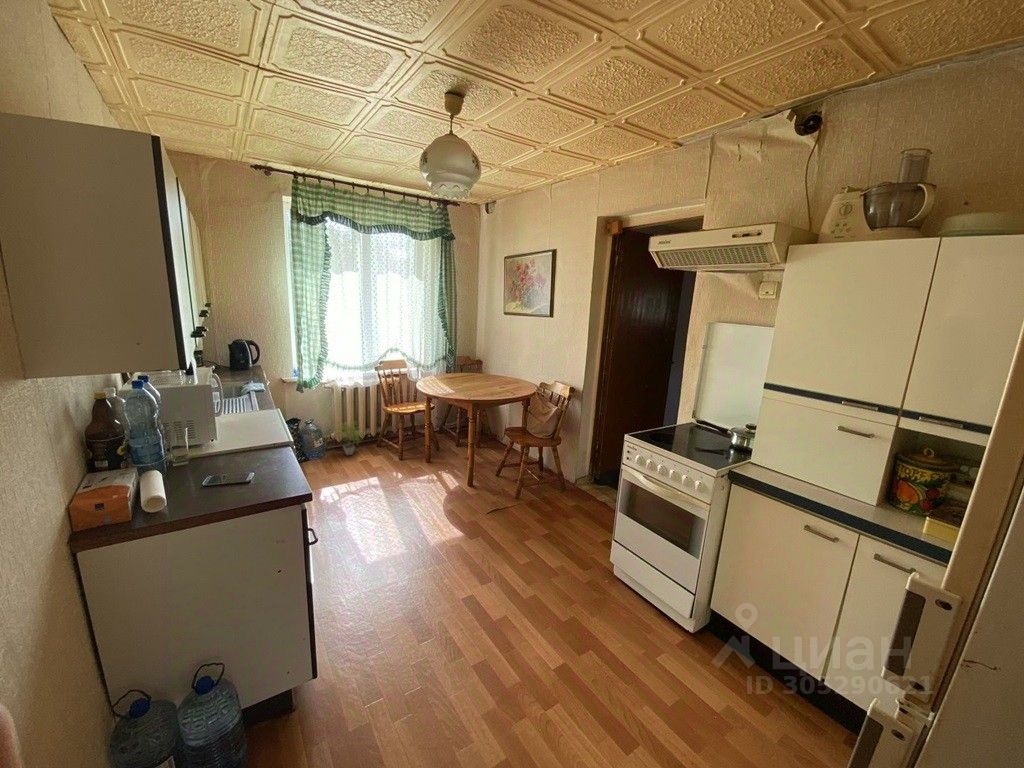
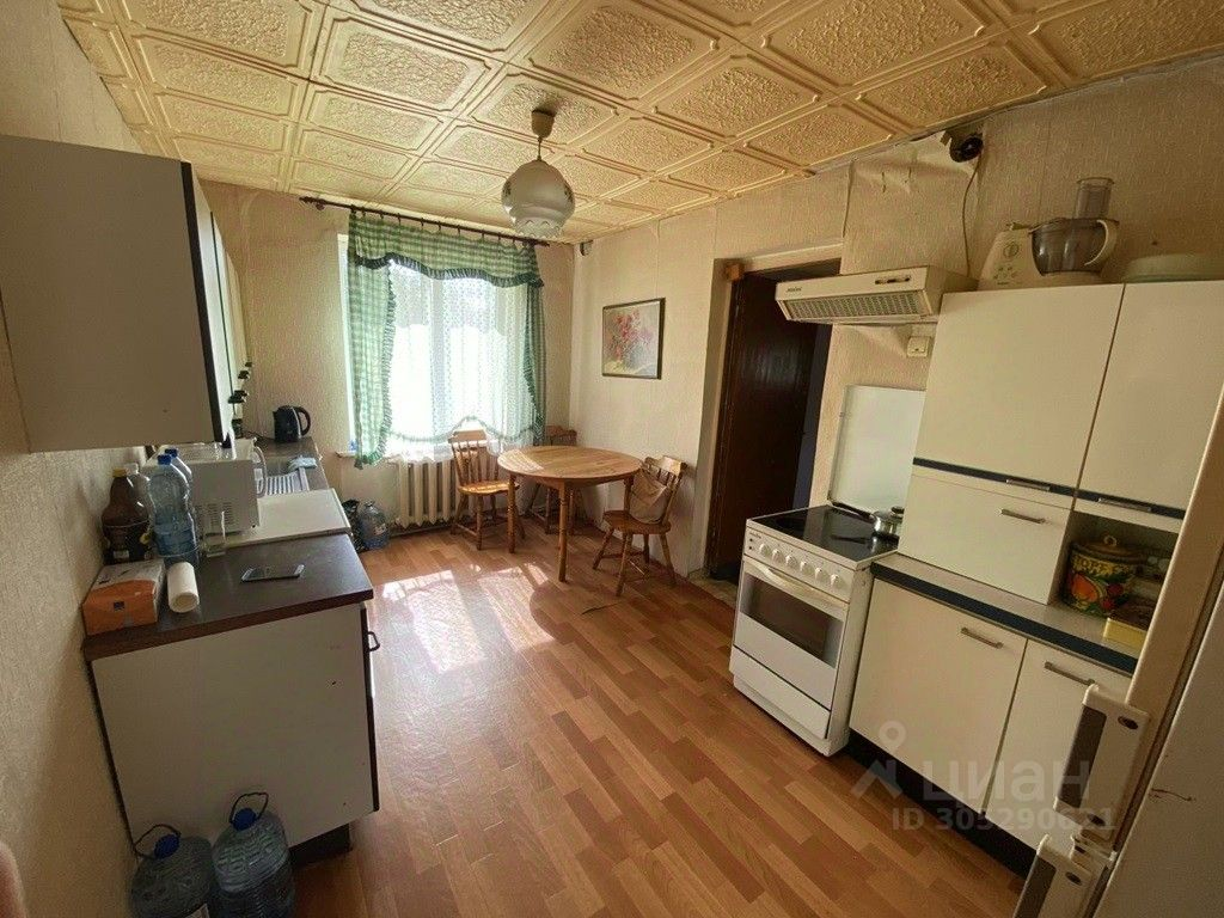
- potted plant (350, 435)
